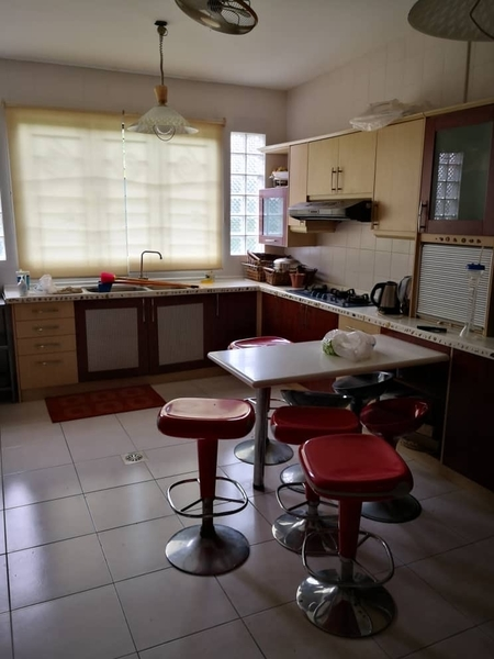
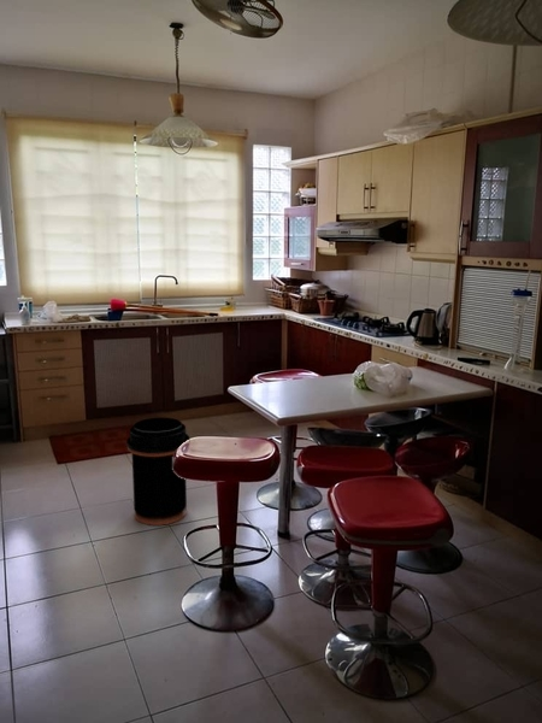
+ trash can (159, 469)
